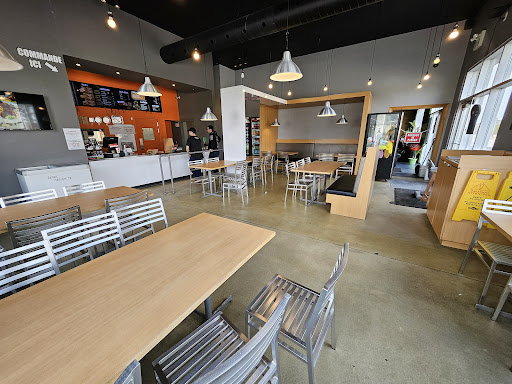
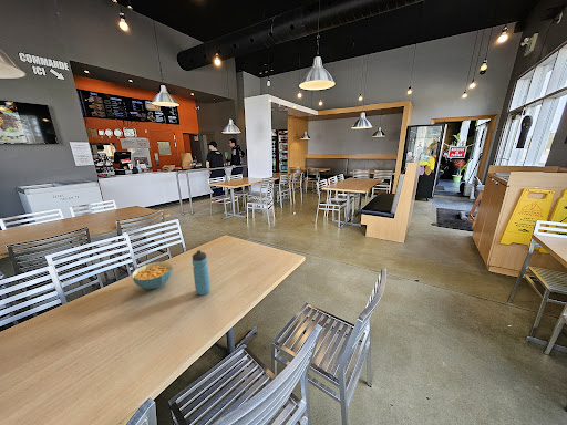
+ water bottle (200, 271)
+ cereal bowl (154, 278)
